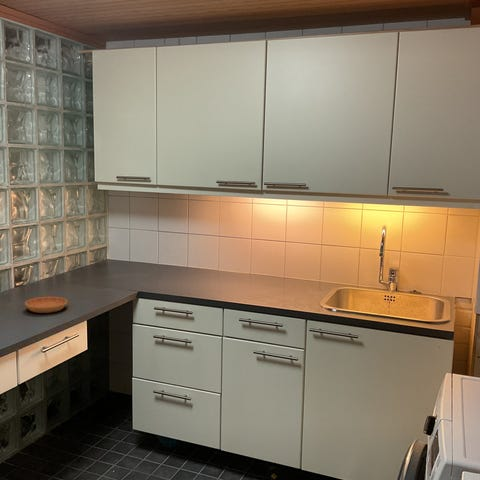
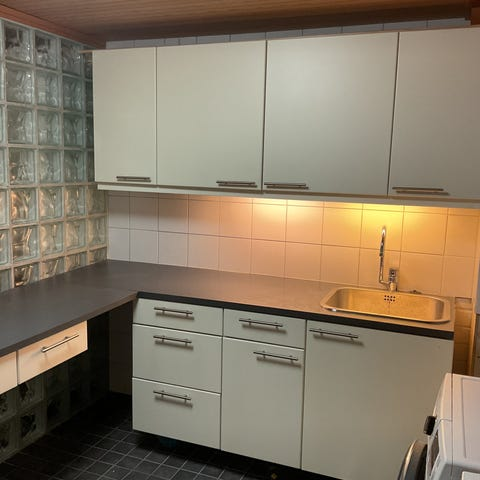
- saucer (46, 305)
